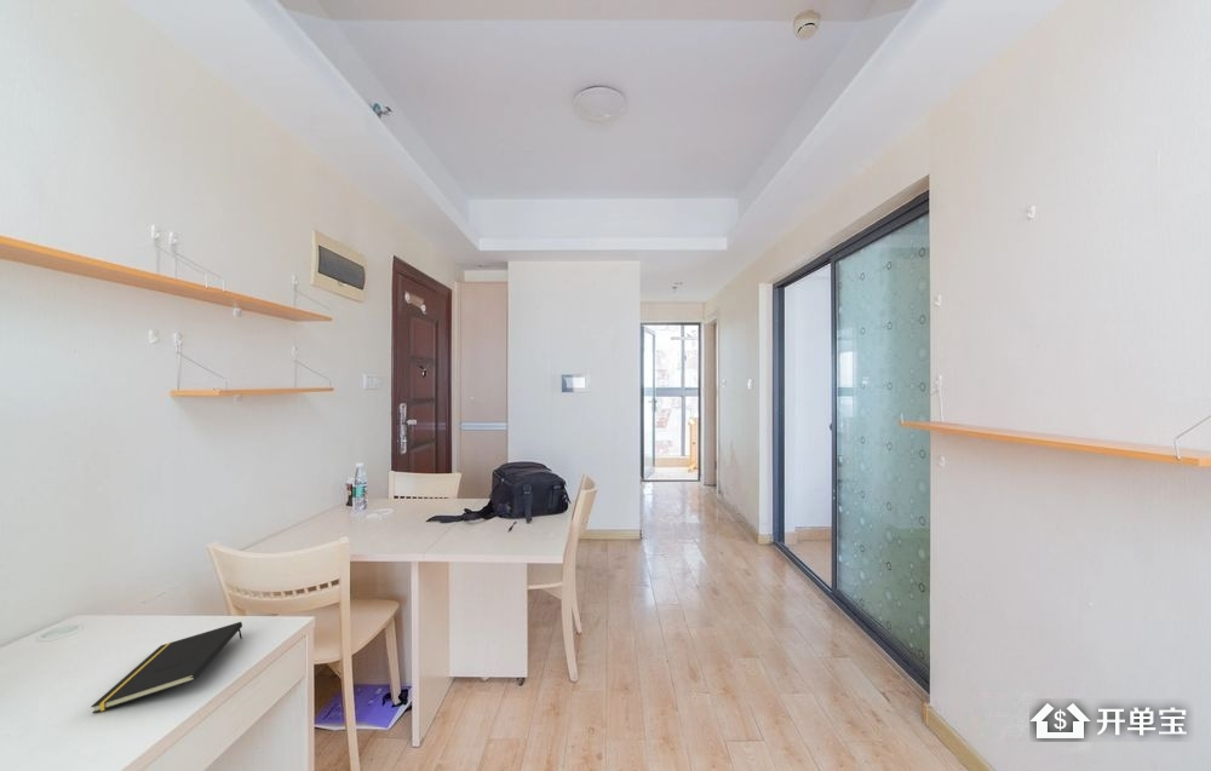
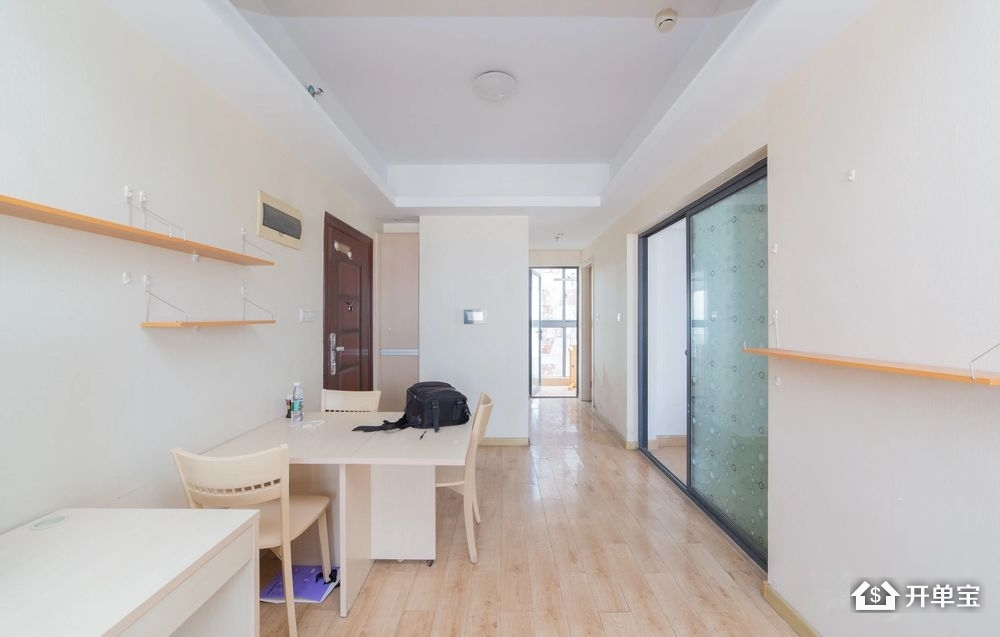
- notepad (176, 661)
